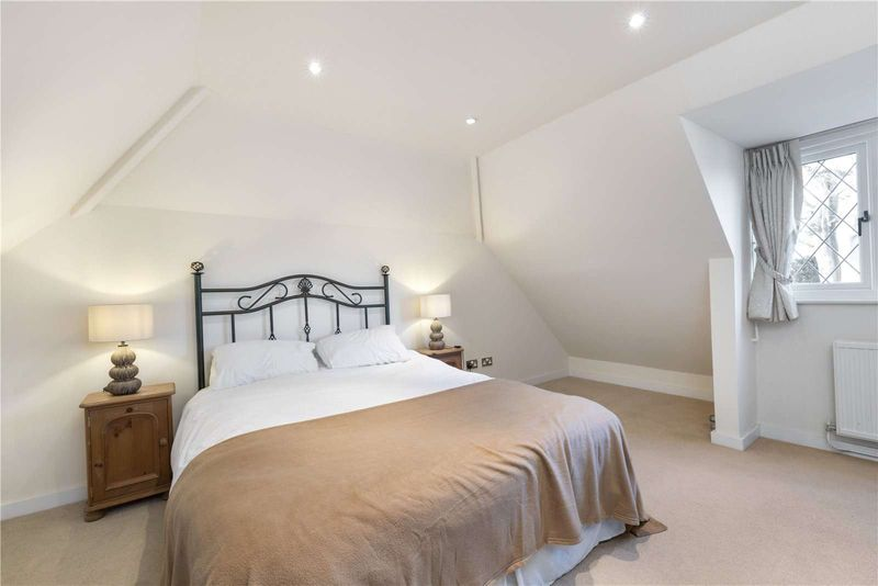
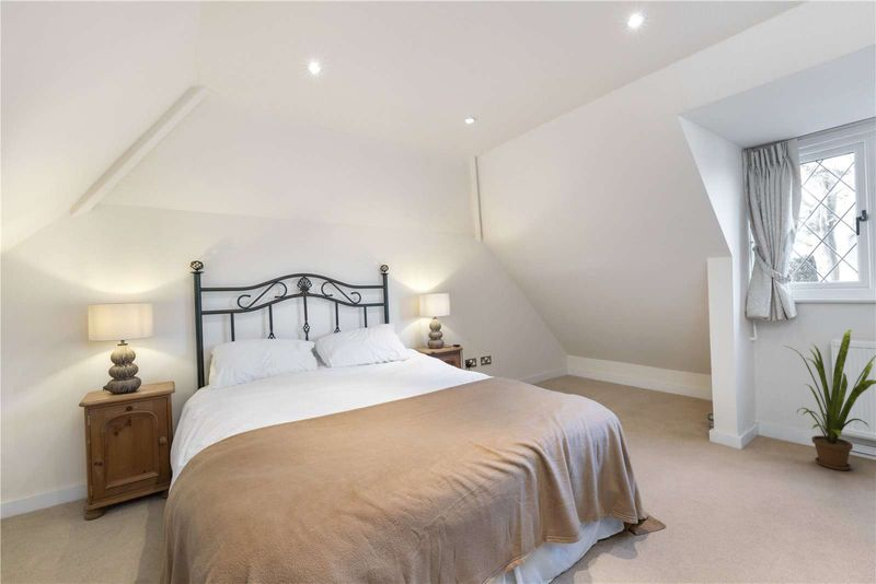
+ house plant (829, 397)
